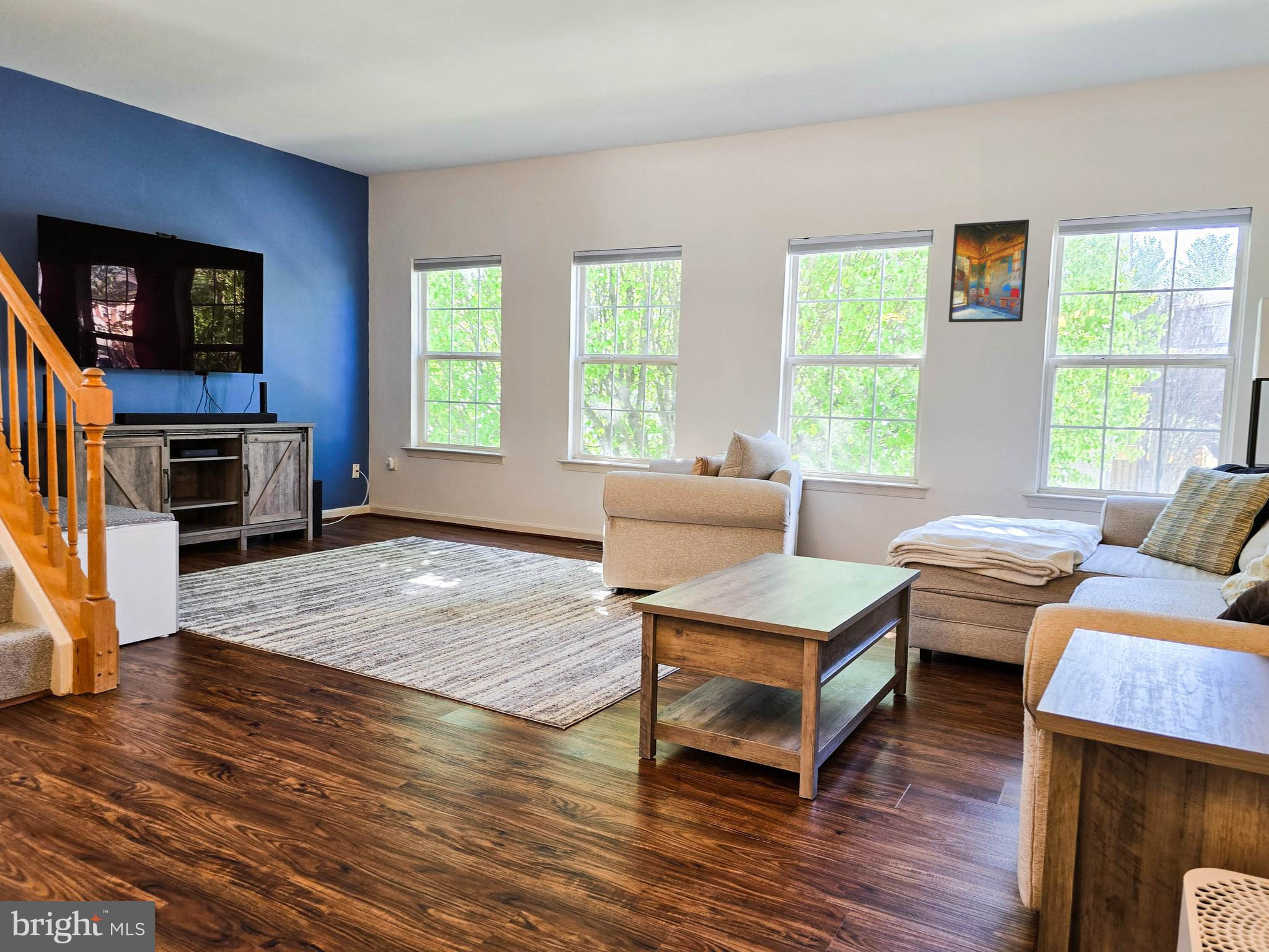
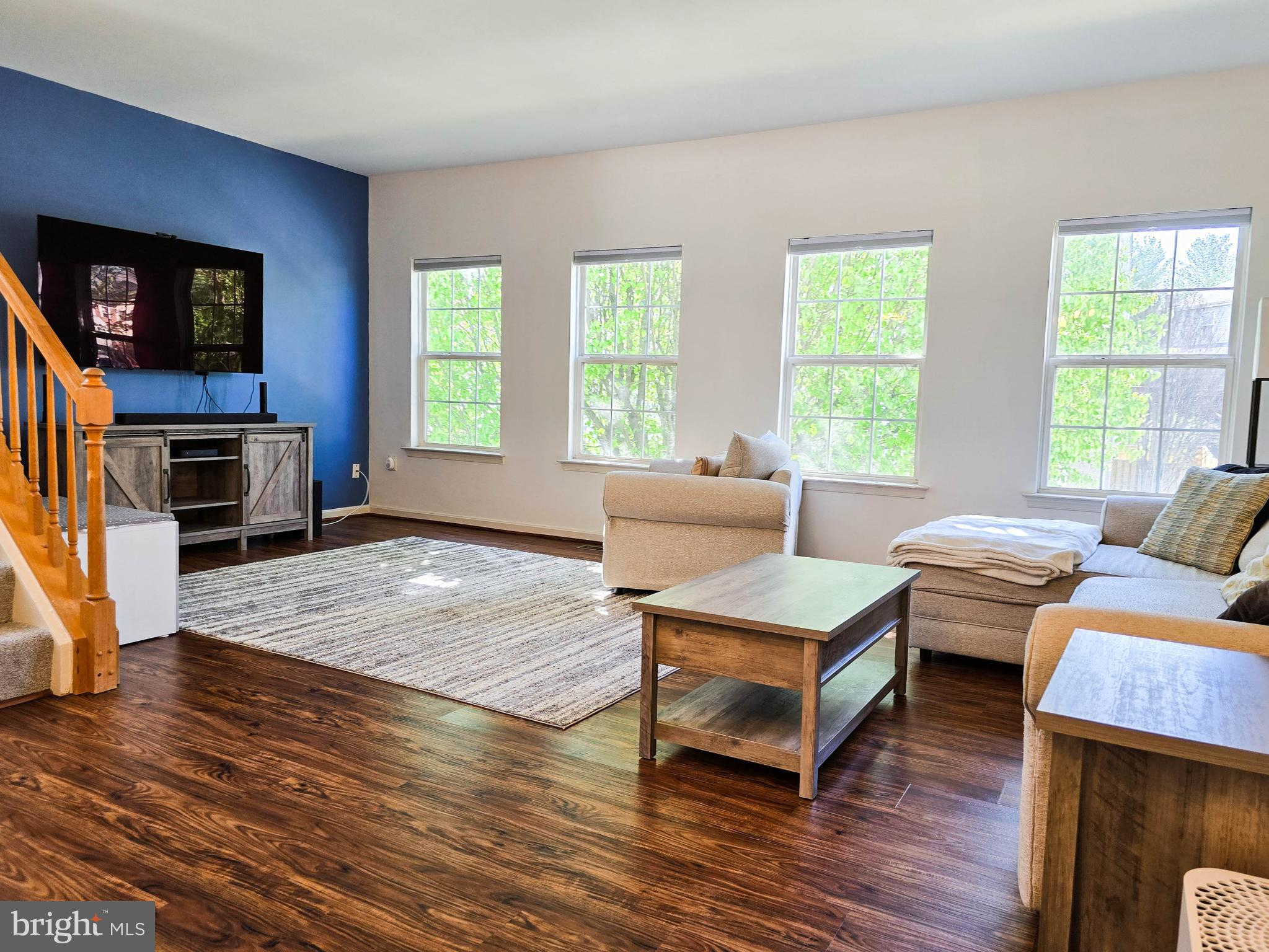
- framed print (988, 272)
